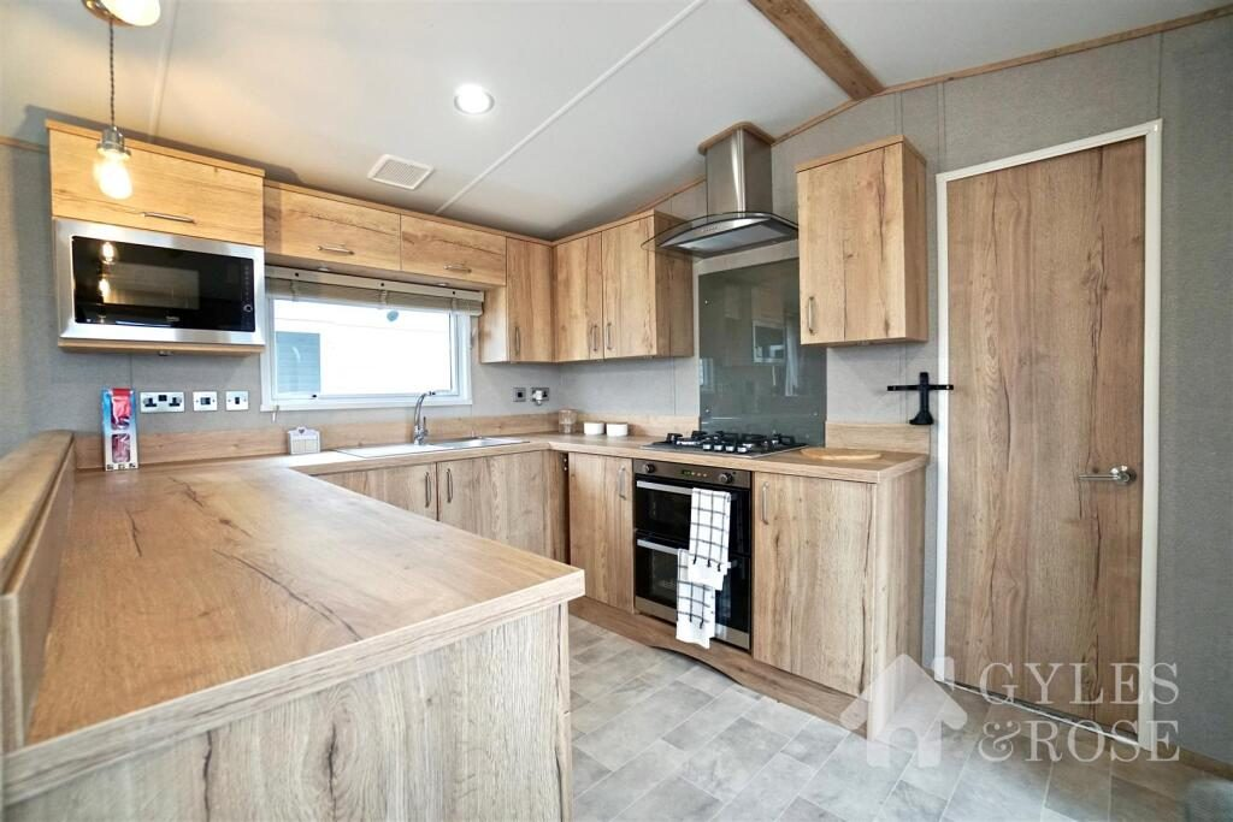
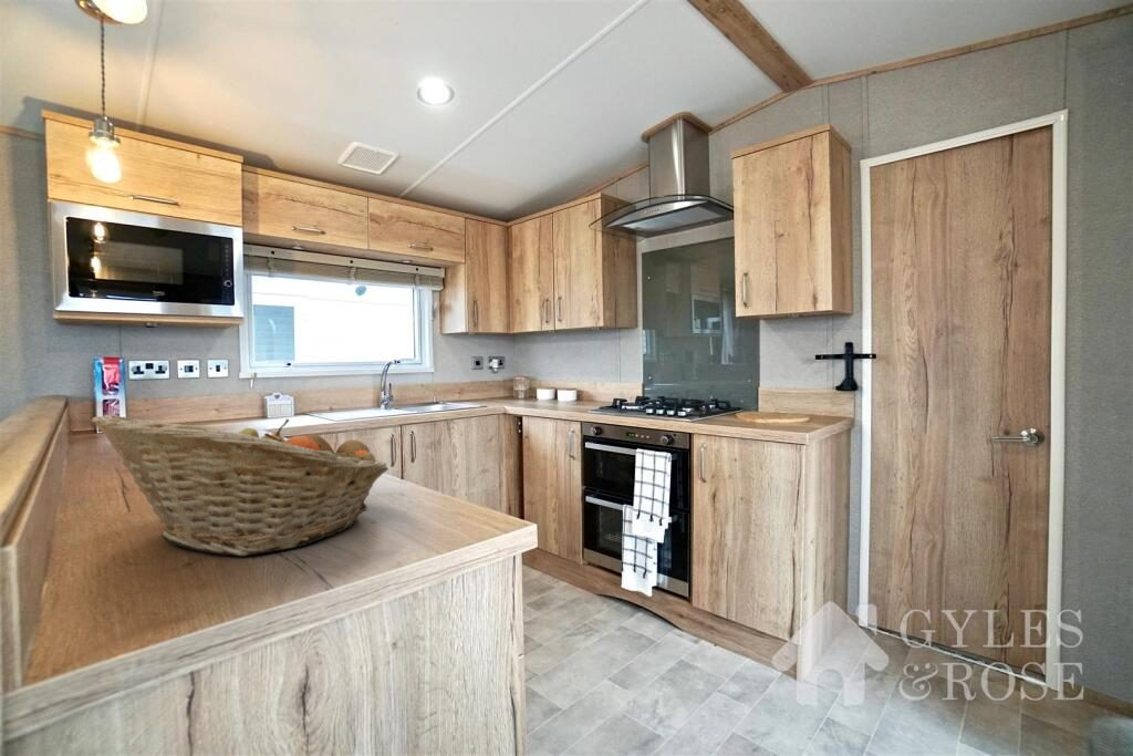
+ fruit basket (252, 467)
